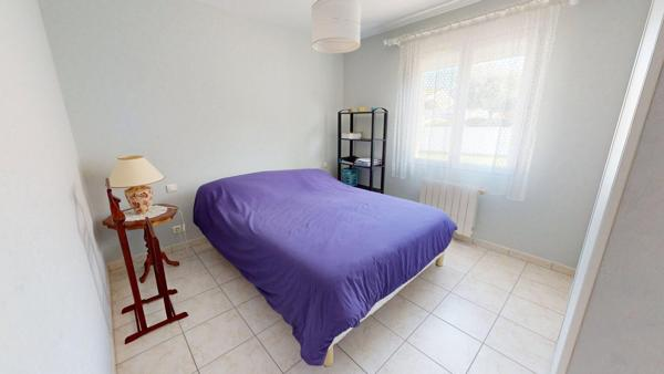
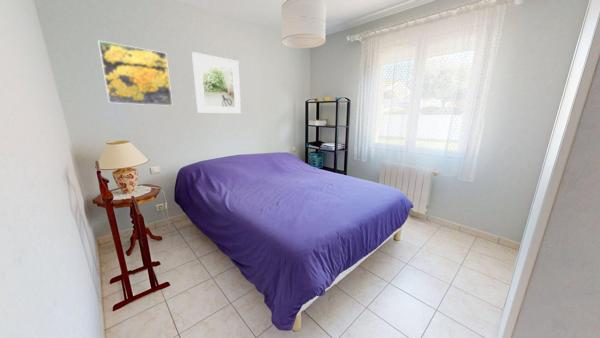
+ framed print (218, 85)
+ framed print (139, 76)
